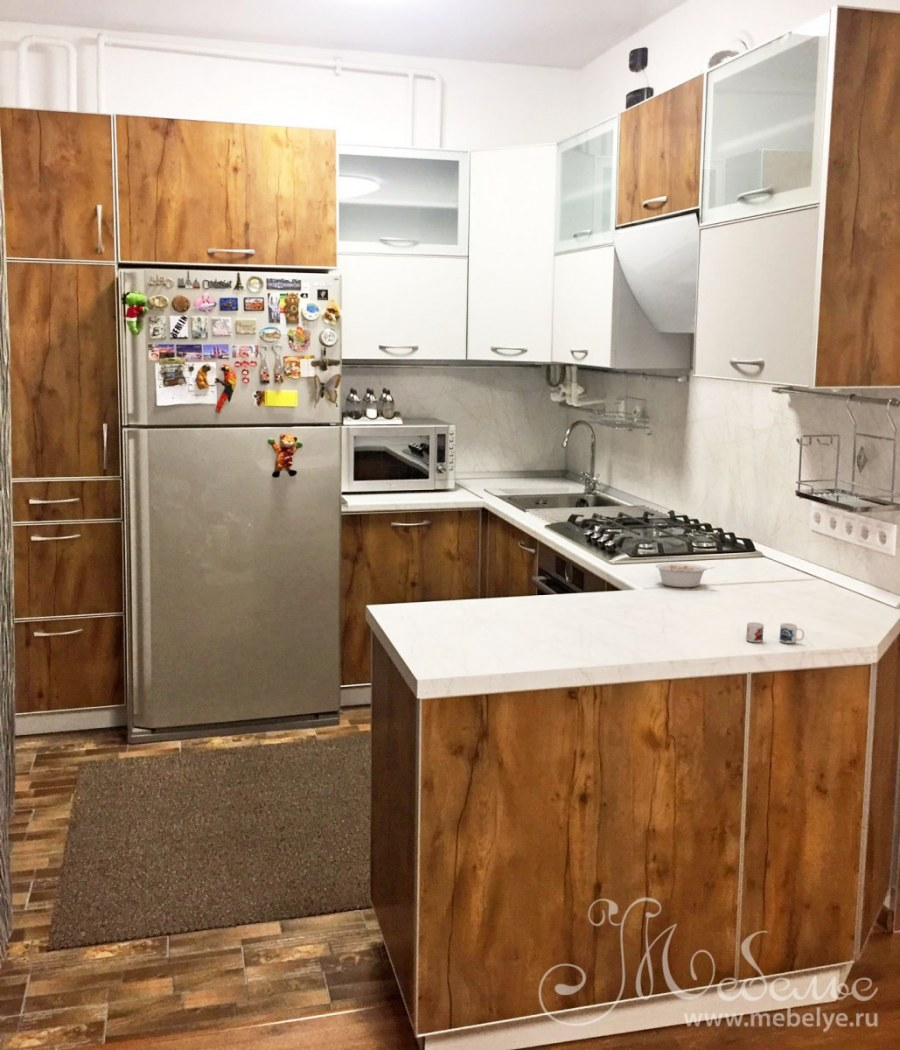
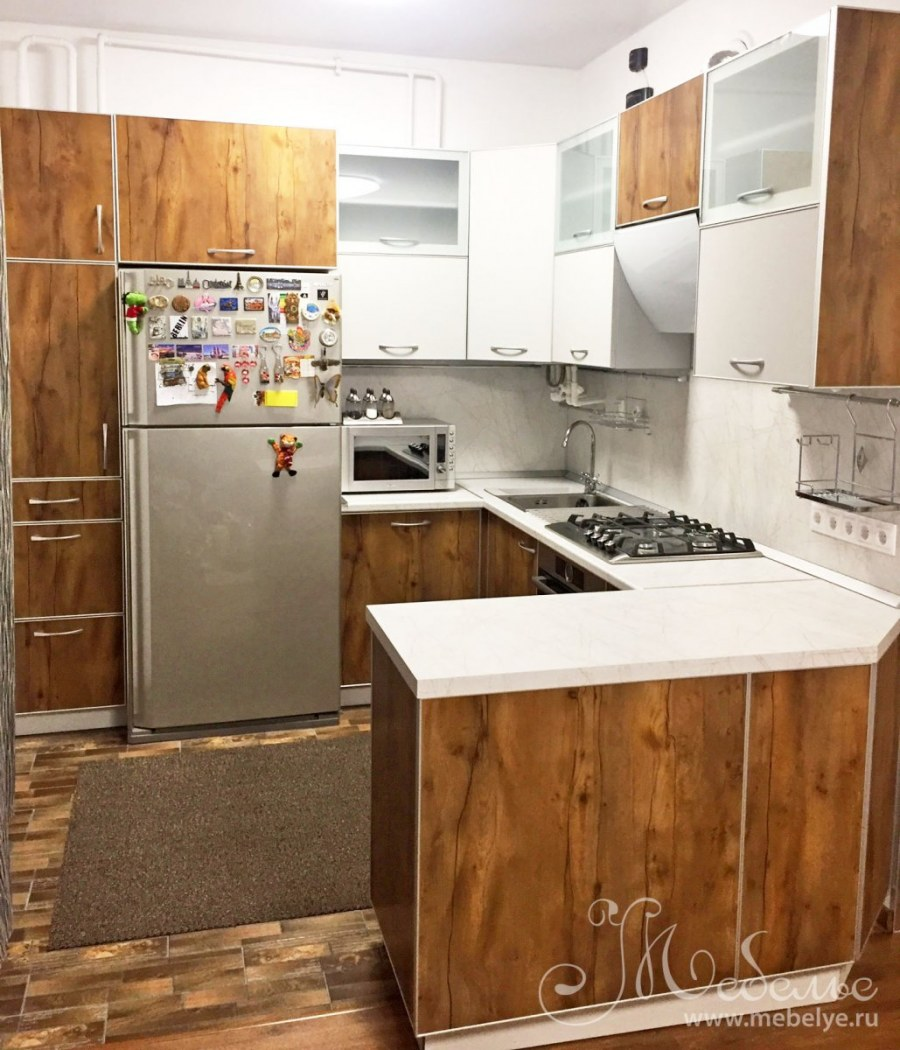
- mug (780, 631)
- legume (683, 573)
